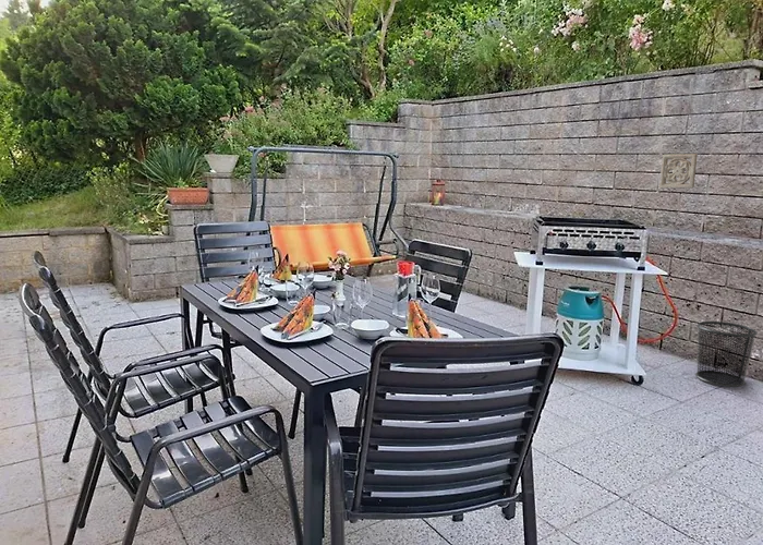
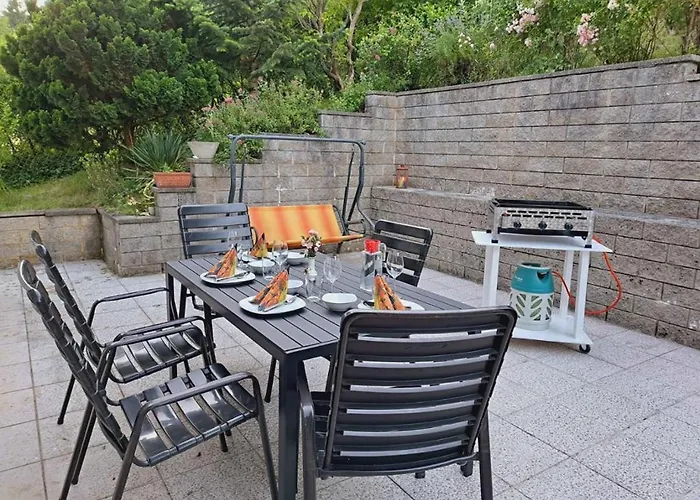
- wall ornament (677, 171)
- waste bin (723, 353)
